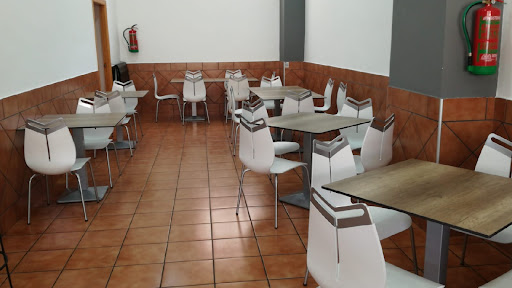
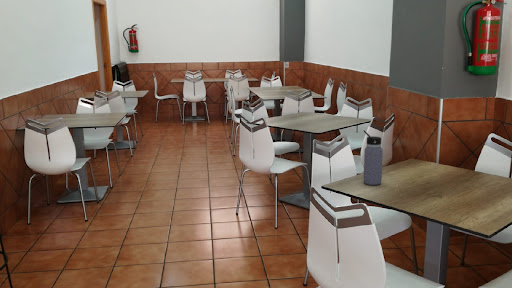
+ water bottle (372, 156)
